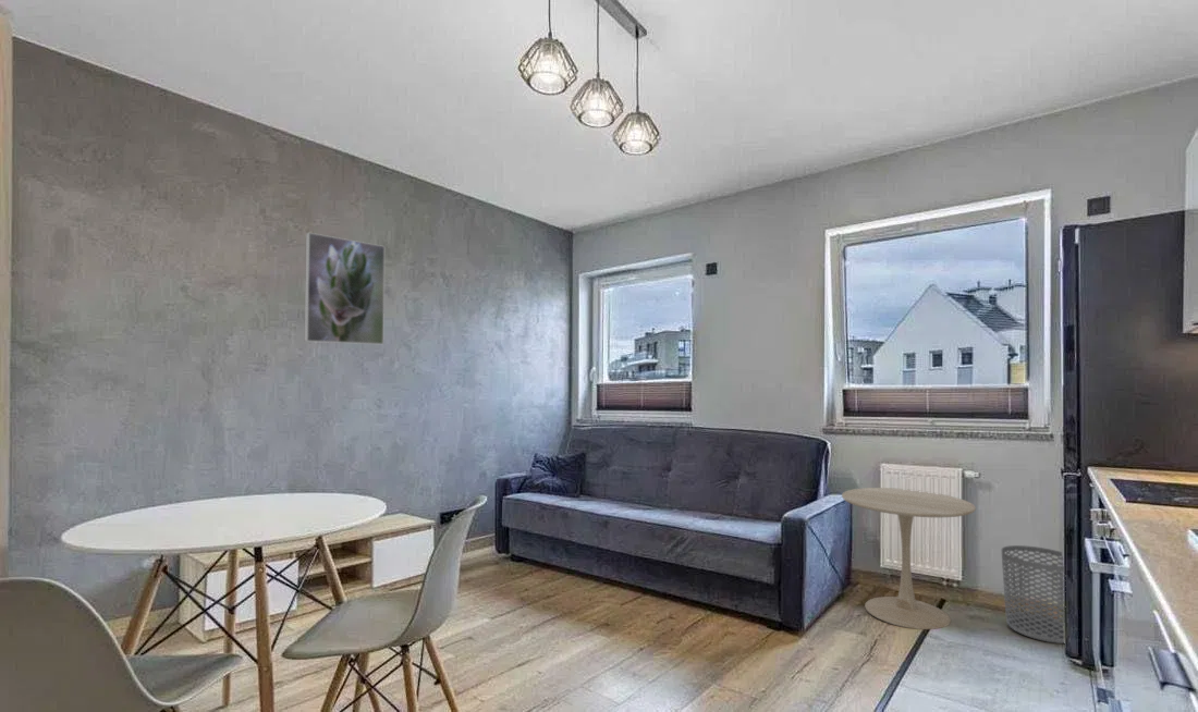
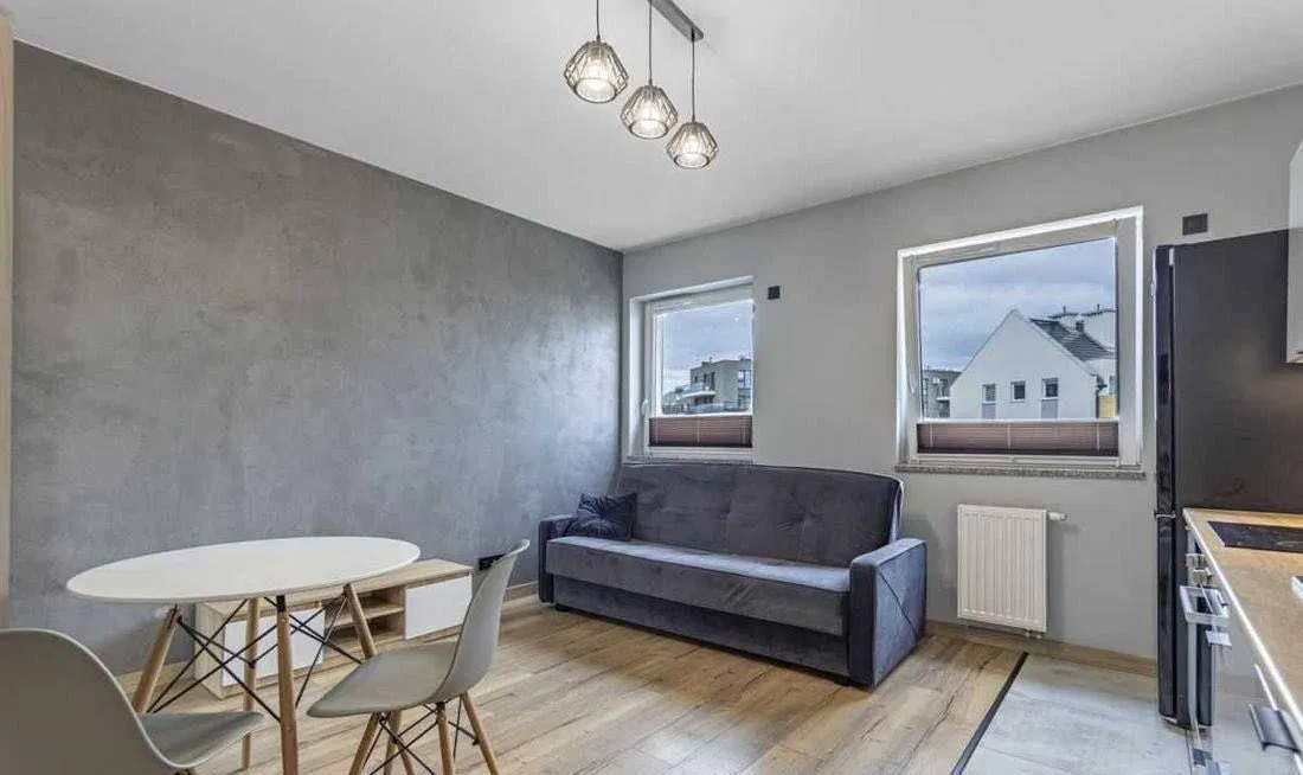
- side table (905, 555)
- waste bin (1040, 592)
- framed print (346, 291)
